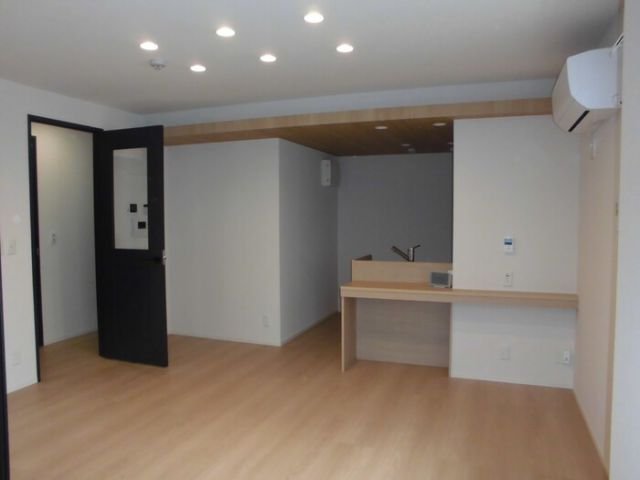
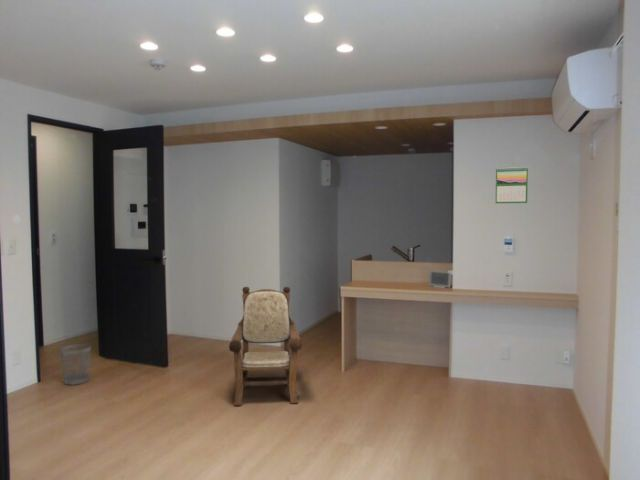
+ calendar (511, 185)
+ armchair (266, 342)
+ wastebasket (76, 364)
